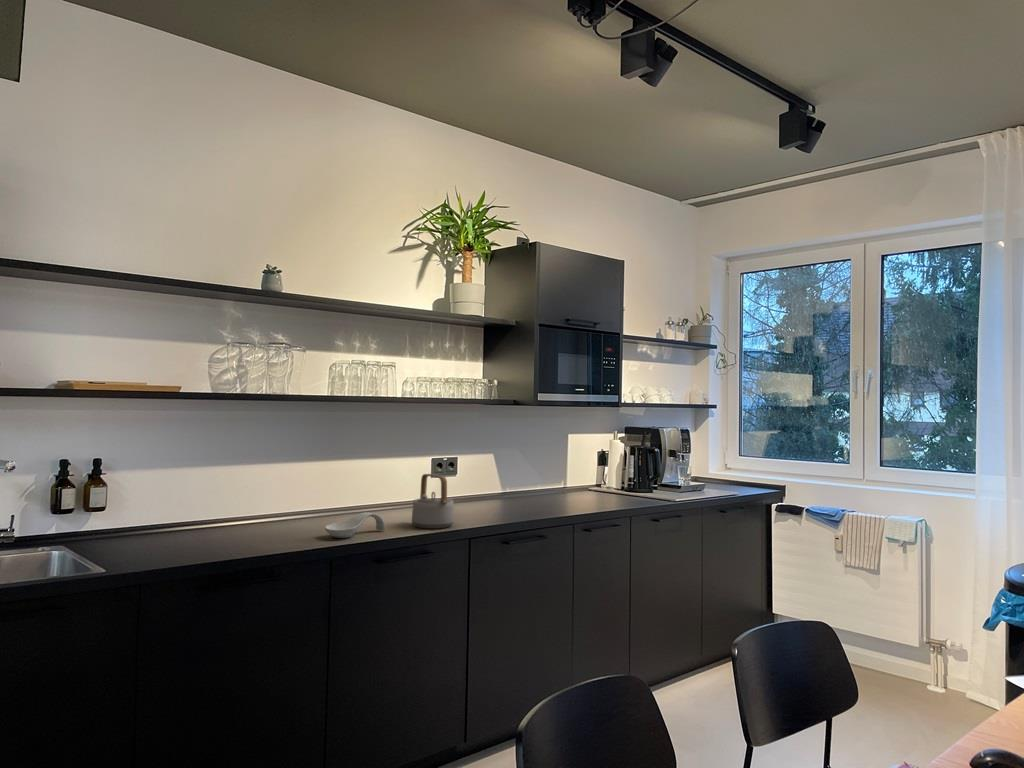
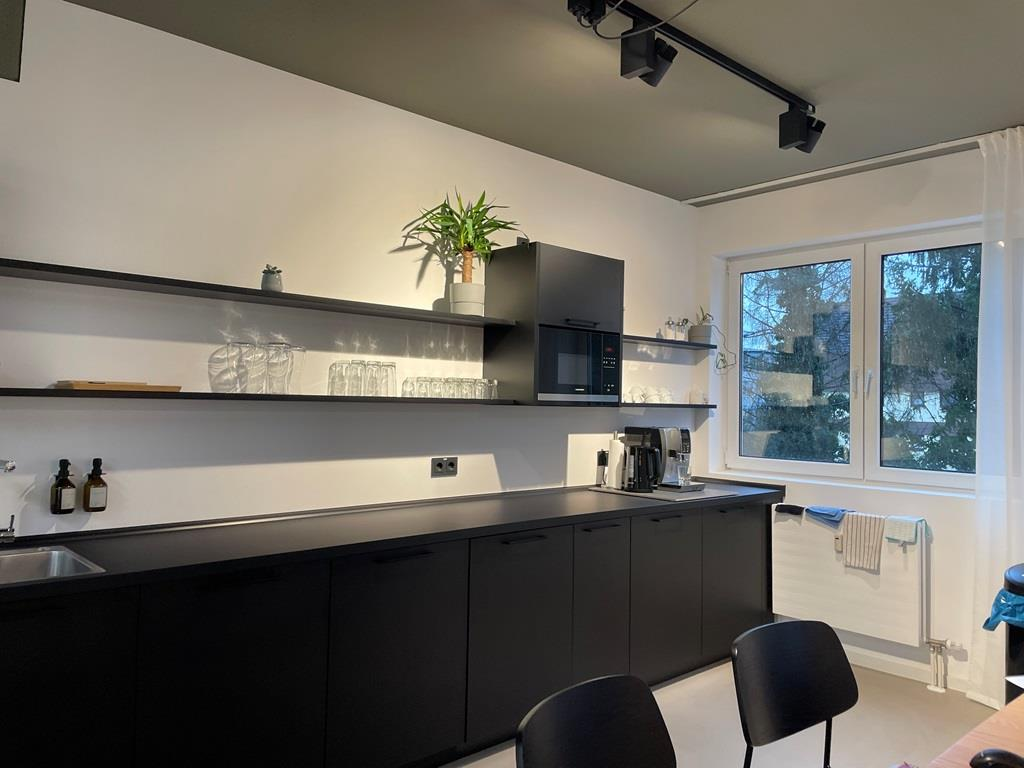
- teapot (431, 499)
- spoon rest (355, 524)
